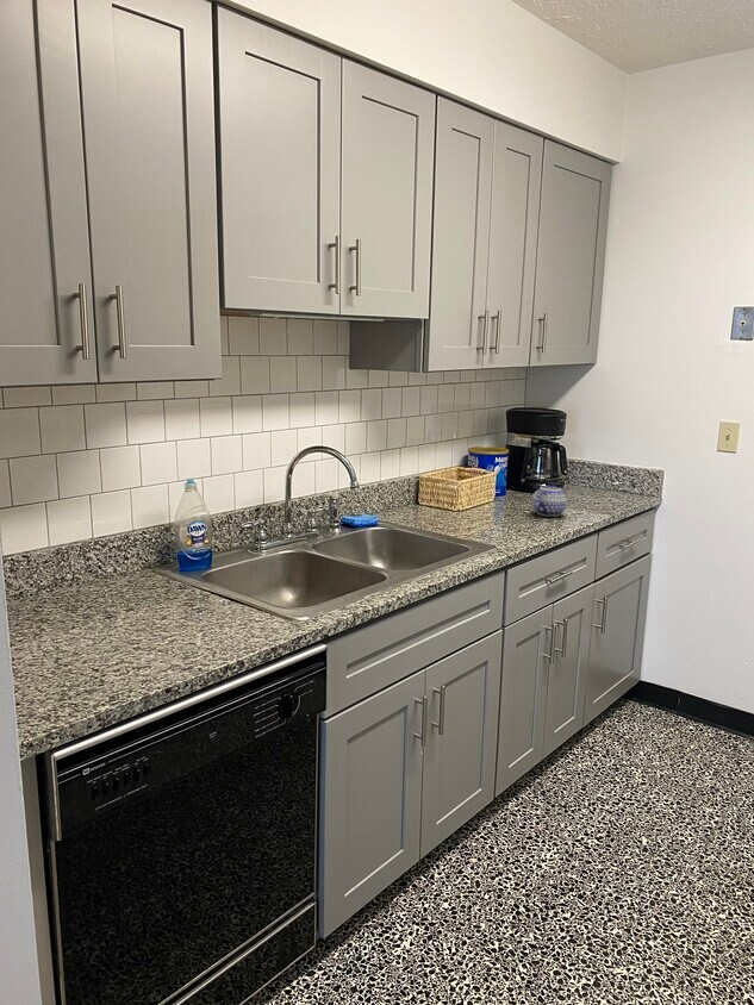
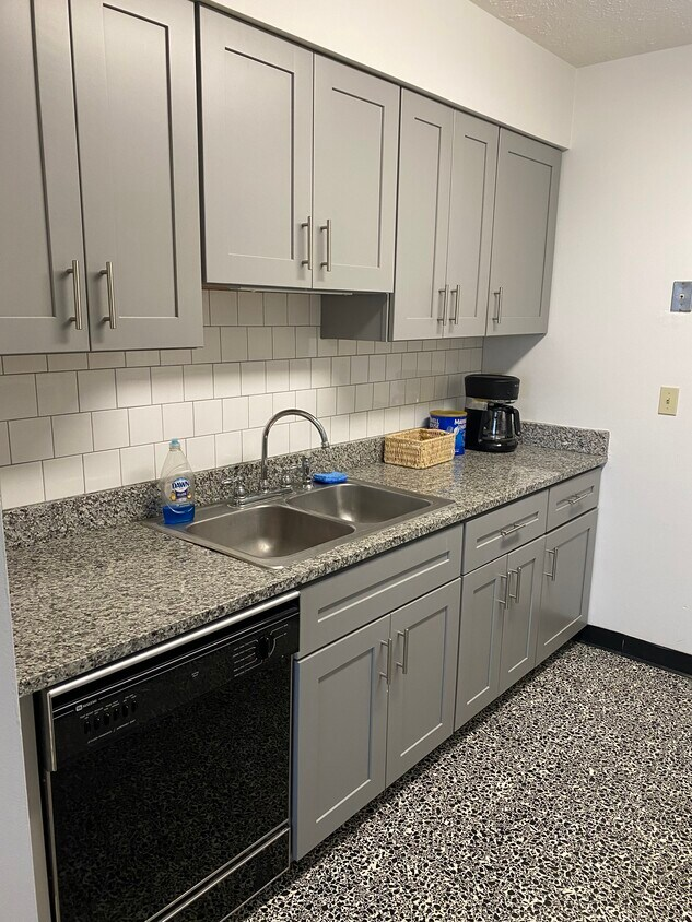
- teapot (549, 498)
